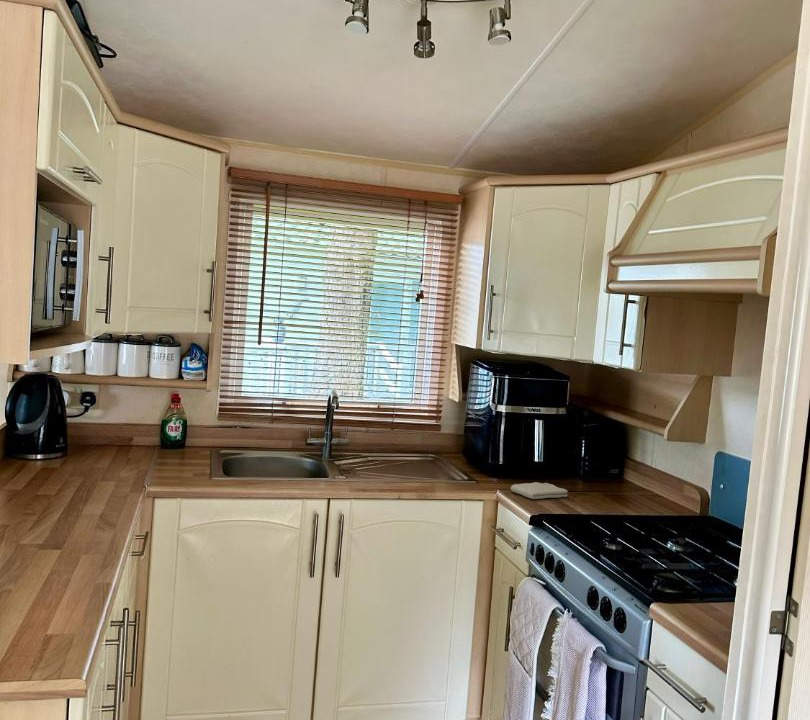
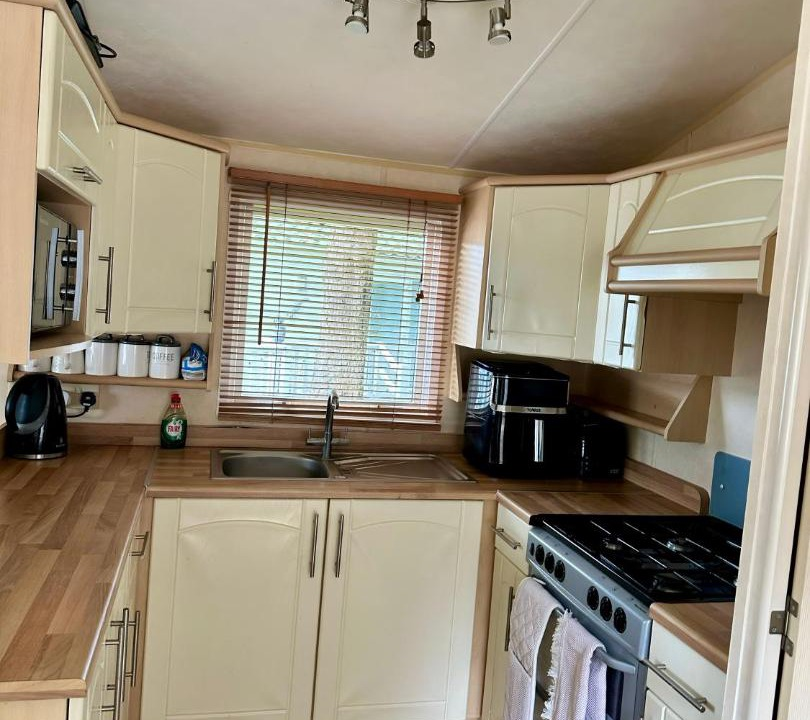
- washcloth (539, 490)
